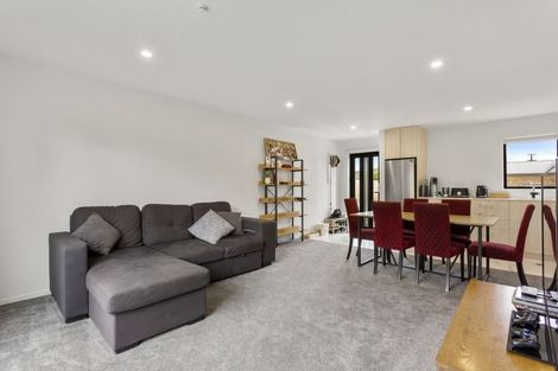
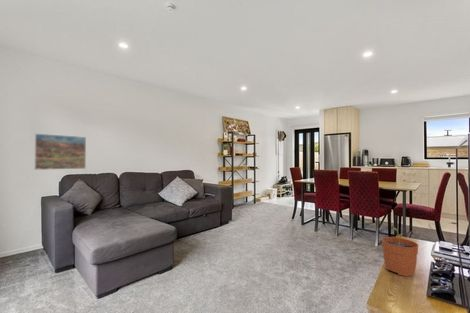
+ plant pot (399, 248)
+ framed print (61, 152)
